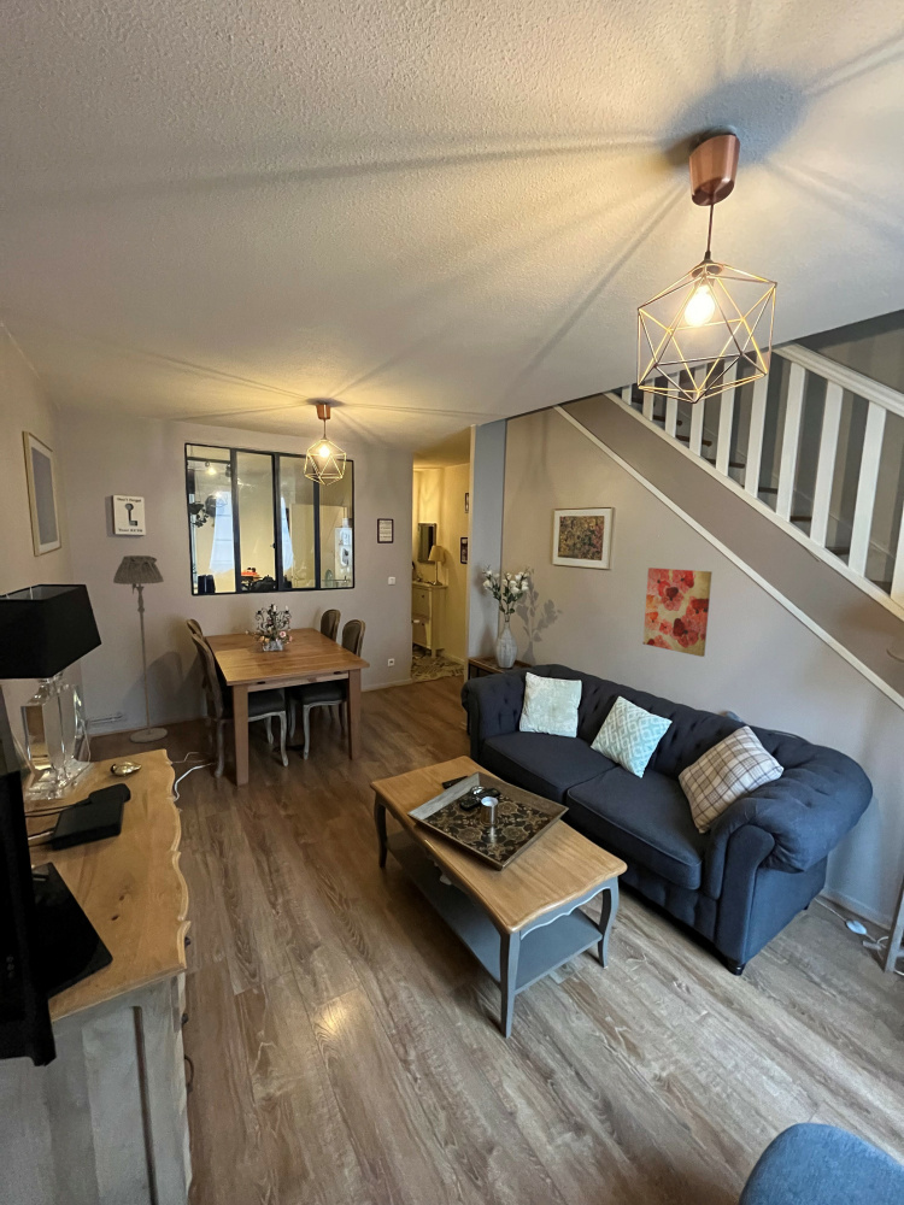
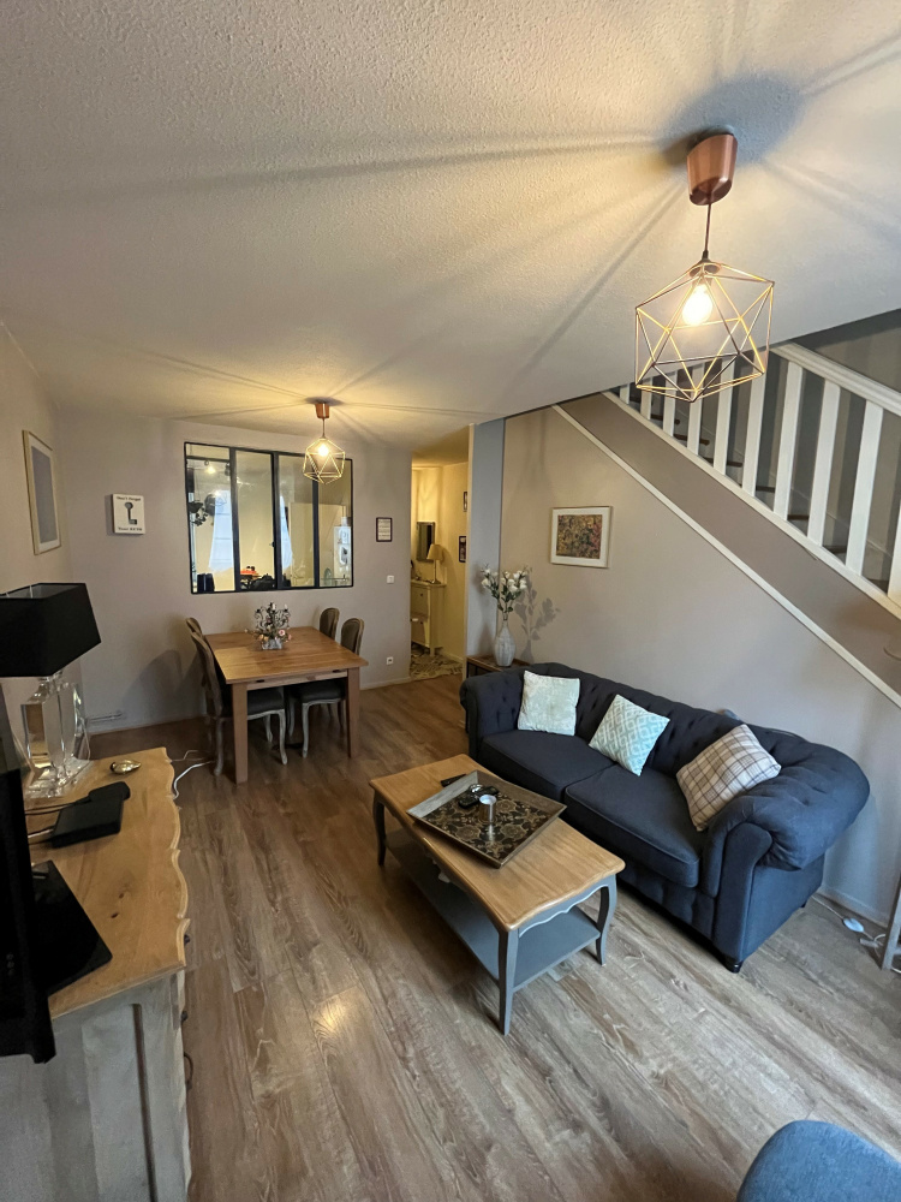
- floor lamp (142, 647)
- wall art (675, 610)
